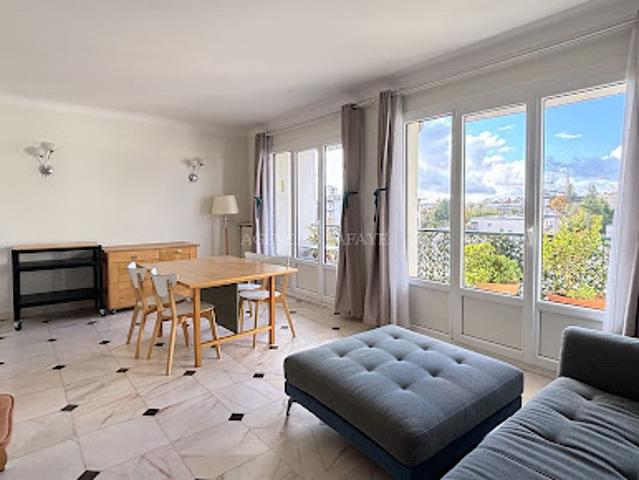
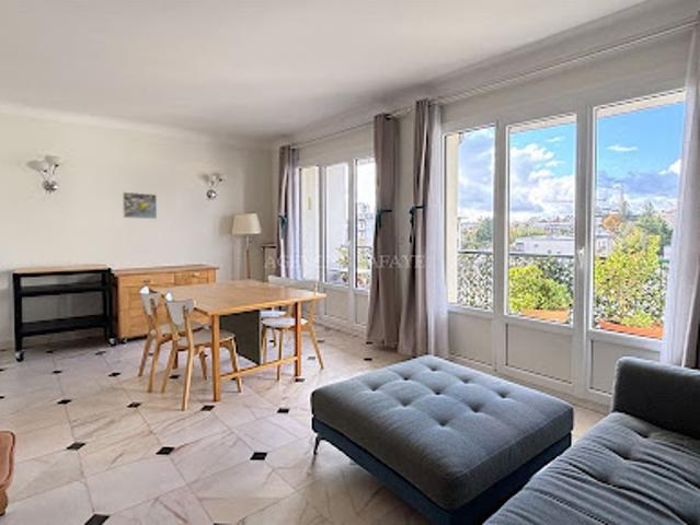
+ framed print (140, 206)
